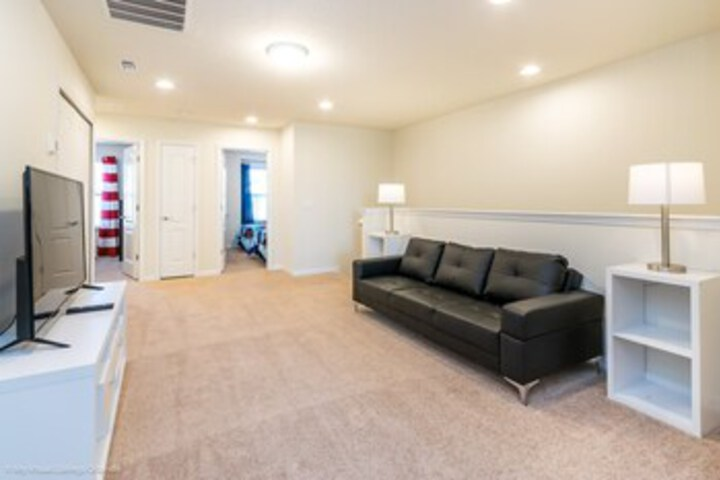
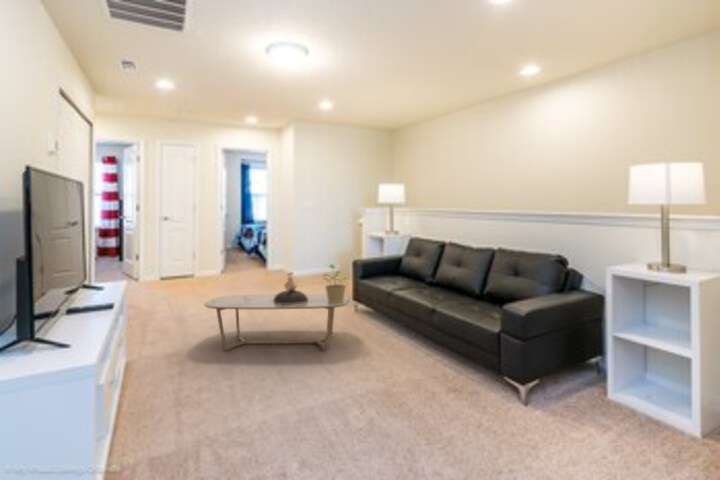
+ potted plant (335, 281)
+ decorative bowl (290, 286)
+ coffee table (280, 308)
